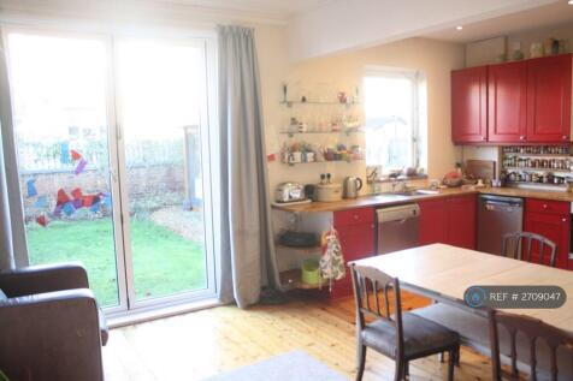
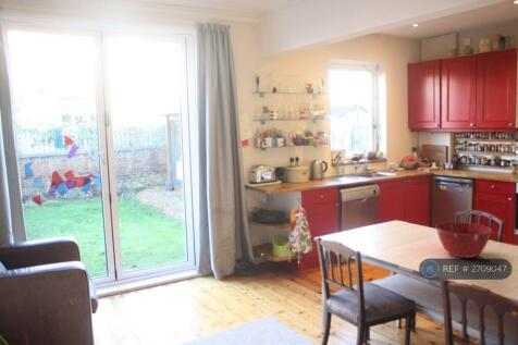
+ mixing bowl (462, 241)
